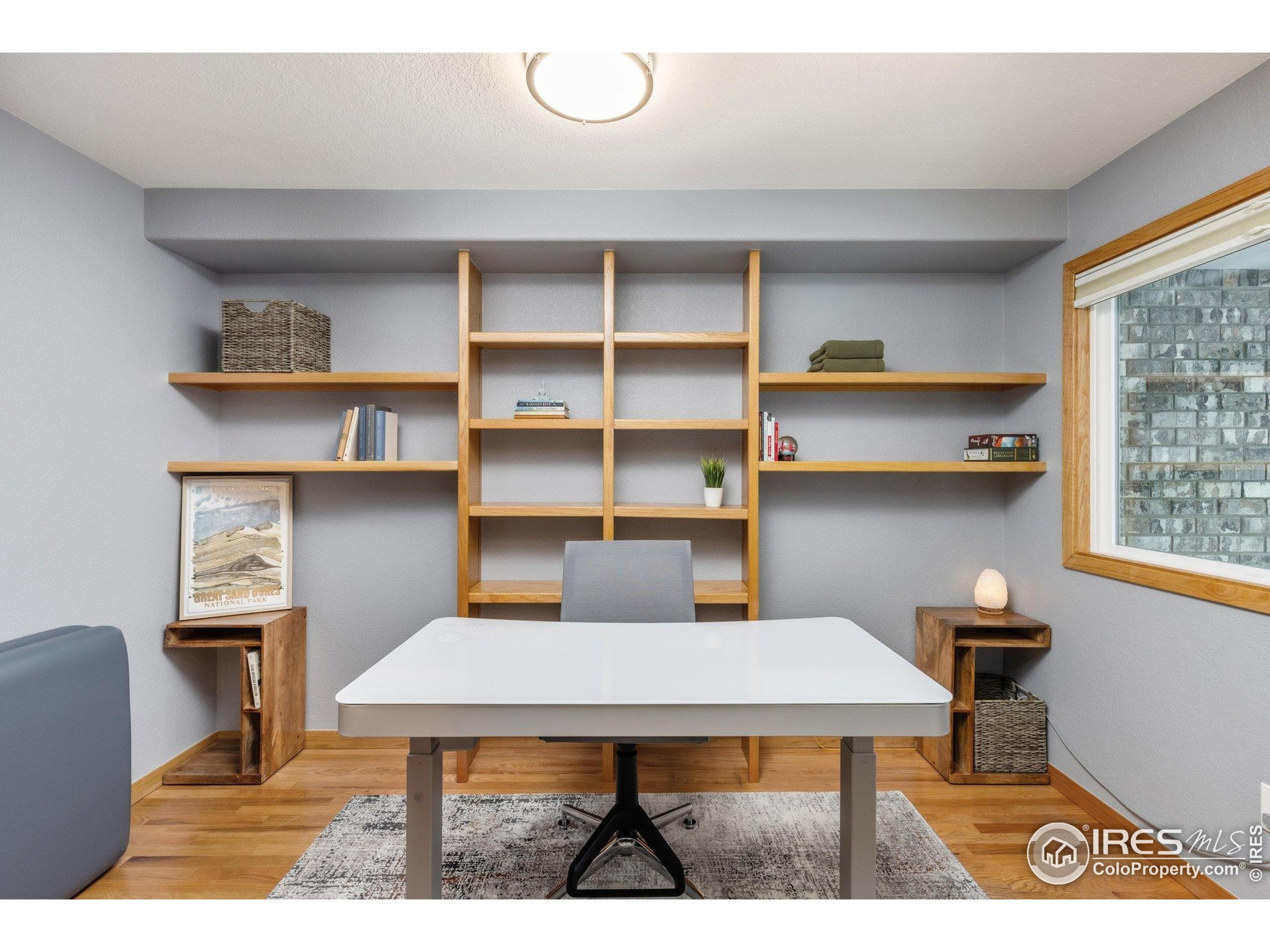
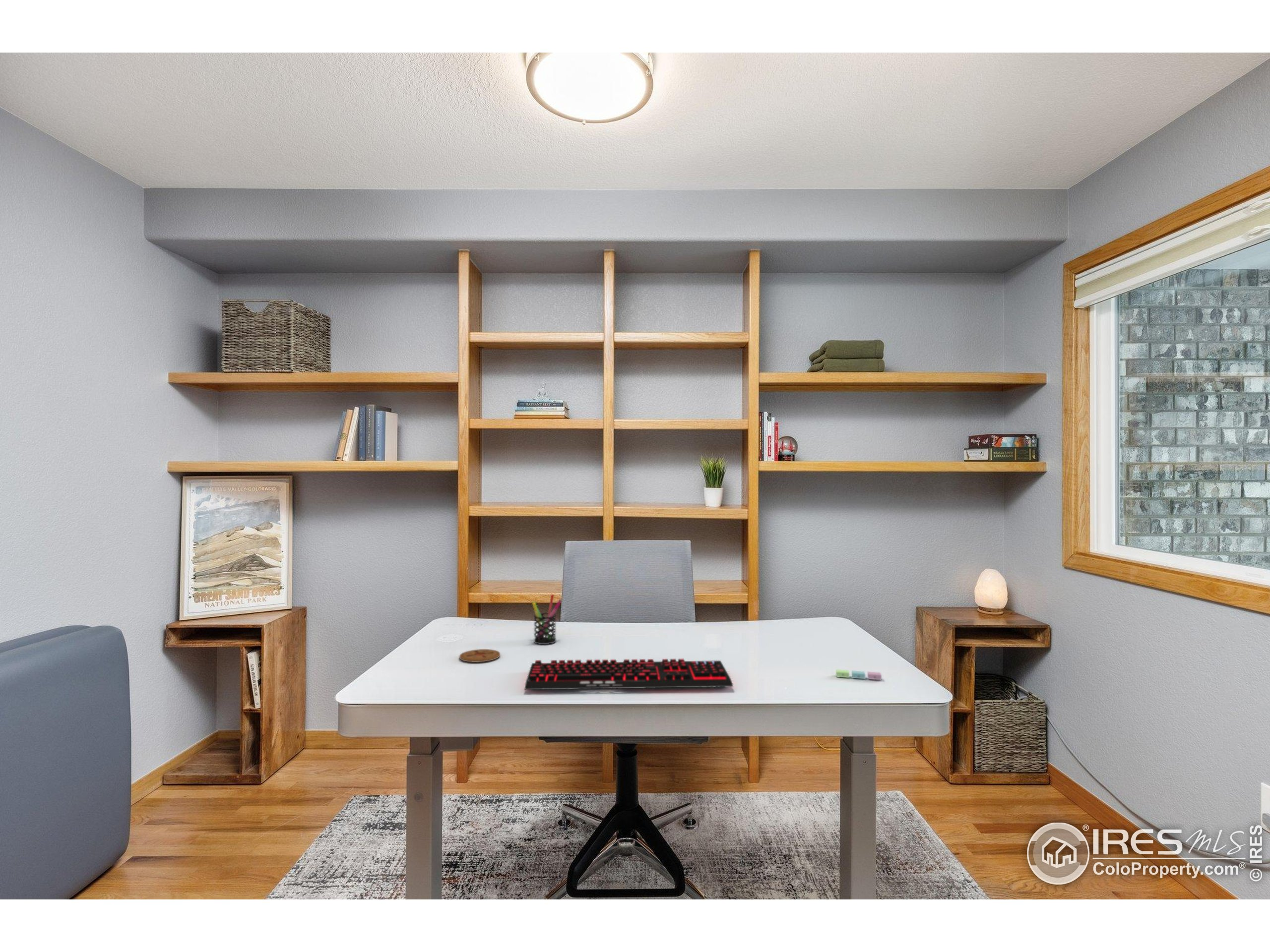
+ coaster (480, 655)
+ keyboard (628, 673)
+ sticky notes (858, 674)
+ pen holder (544, 618)
